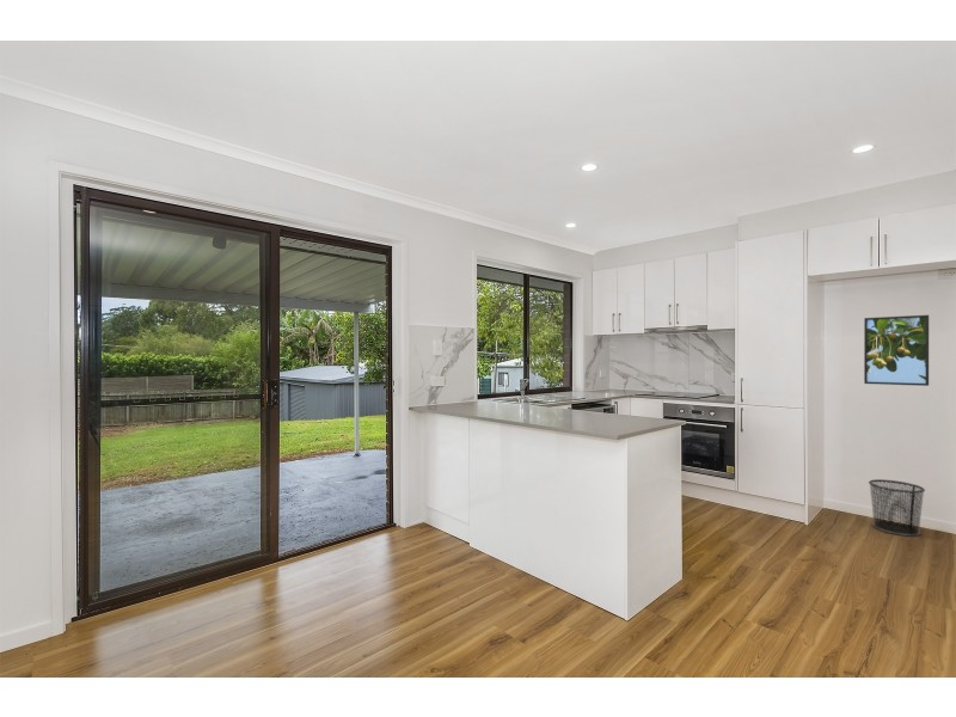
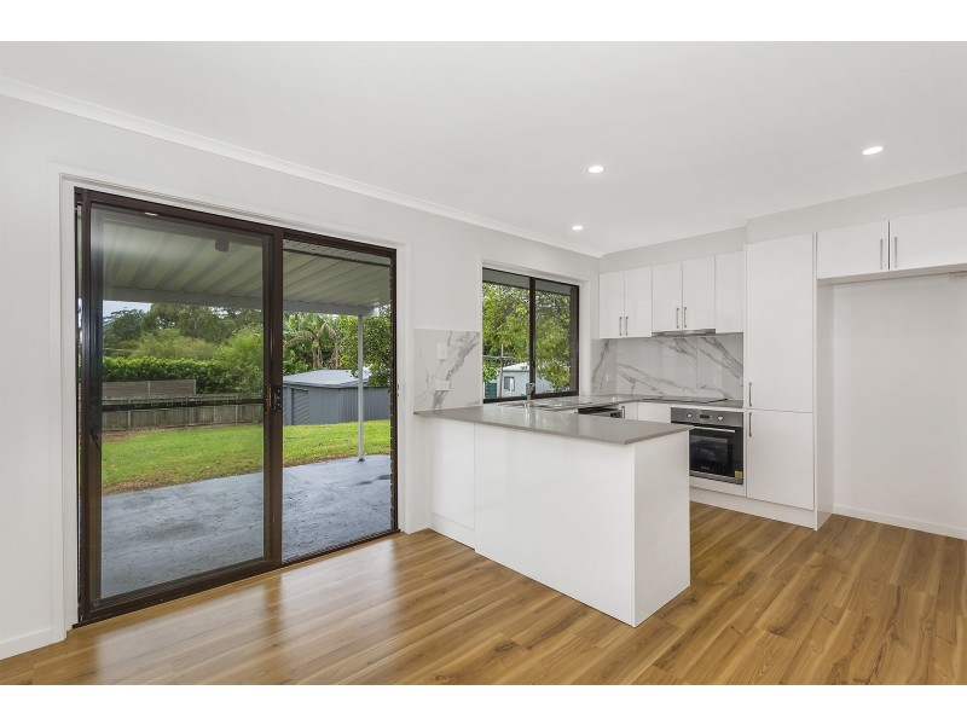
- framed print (895, 350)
- waste bin (895, 507)
